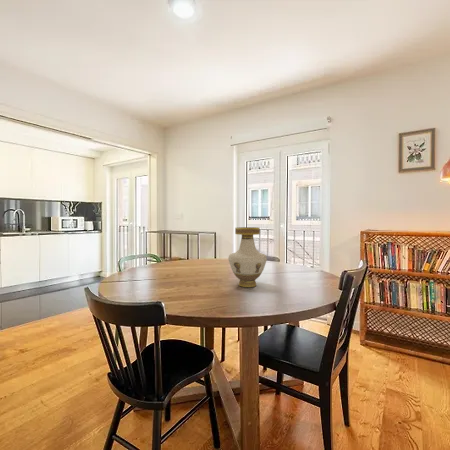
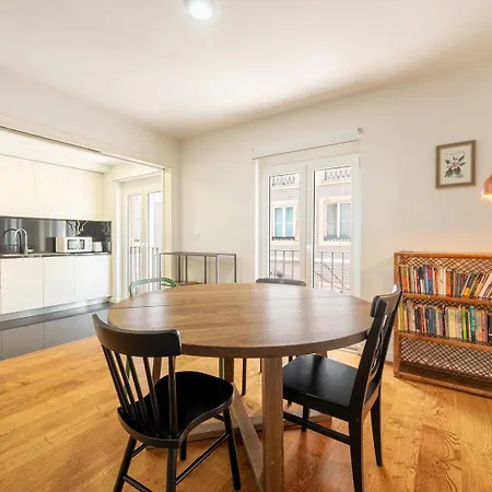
- vase (247, 256)
